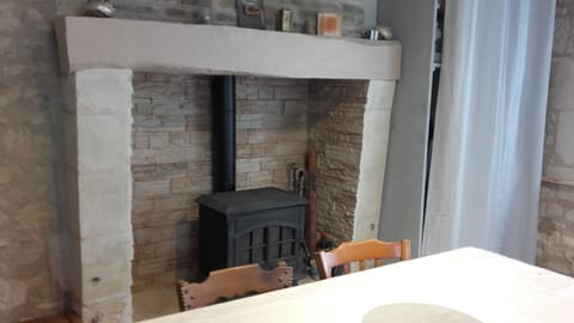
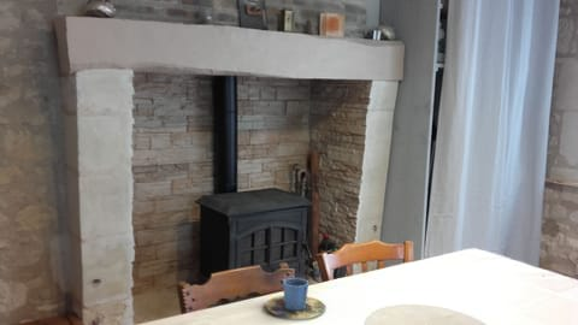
+ cup (295, 294)
